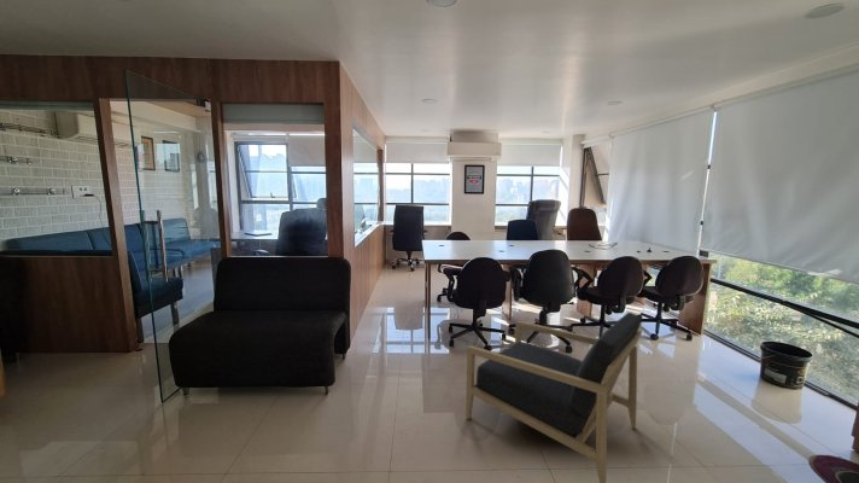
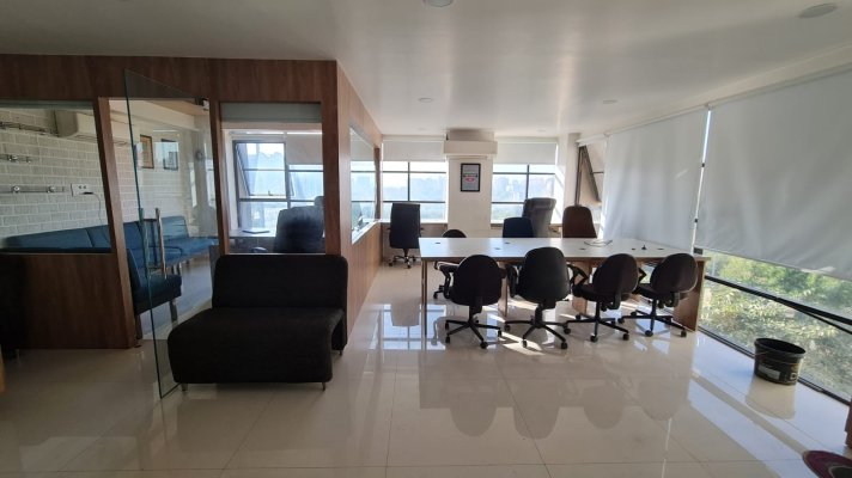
- armchair (551, 367)
